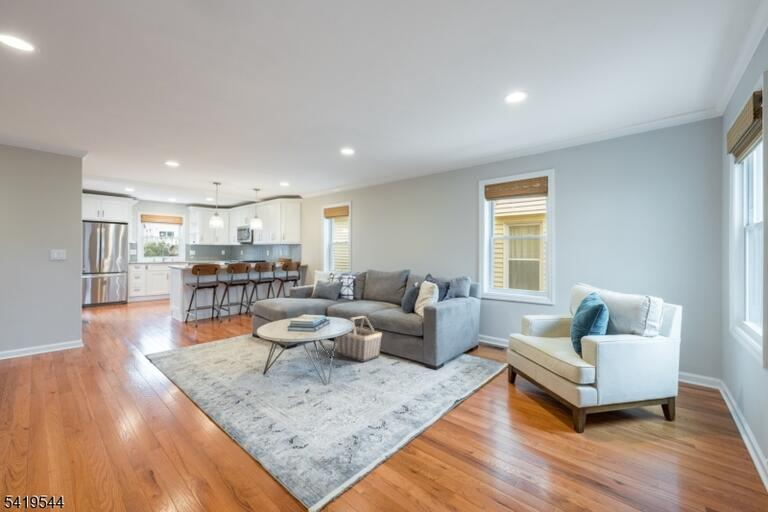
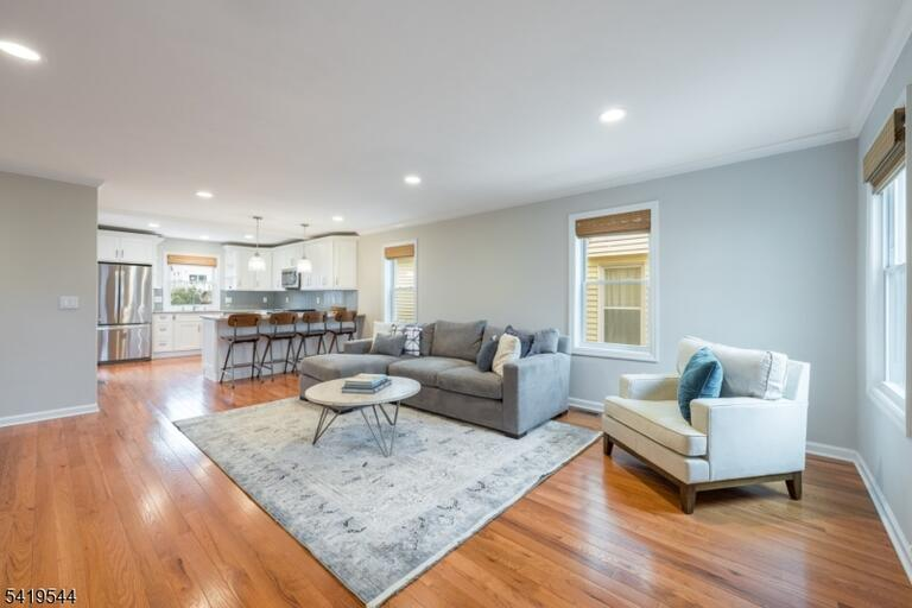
- basket (358, 336)
